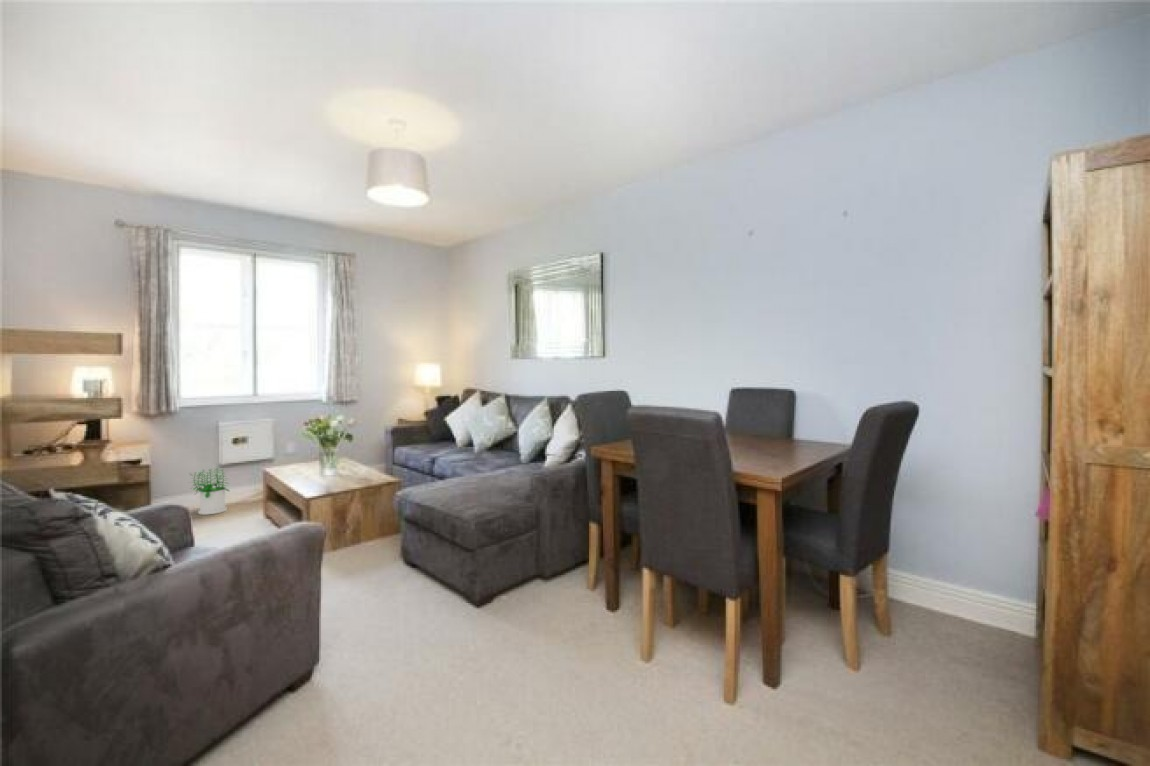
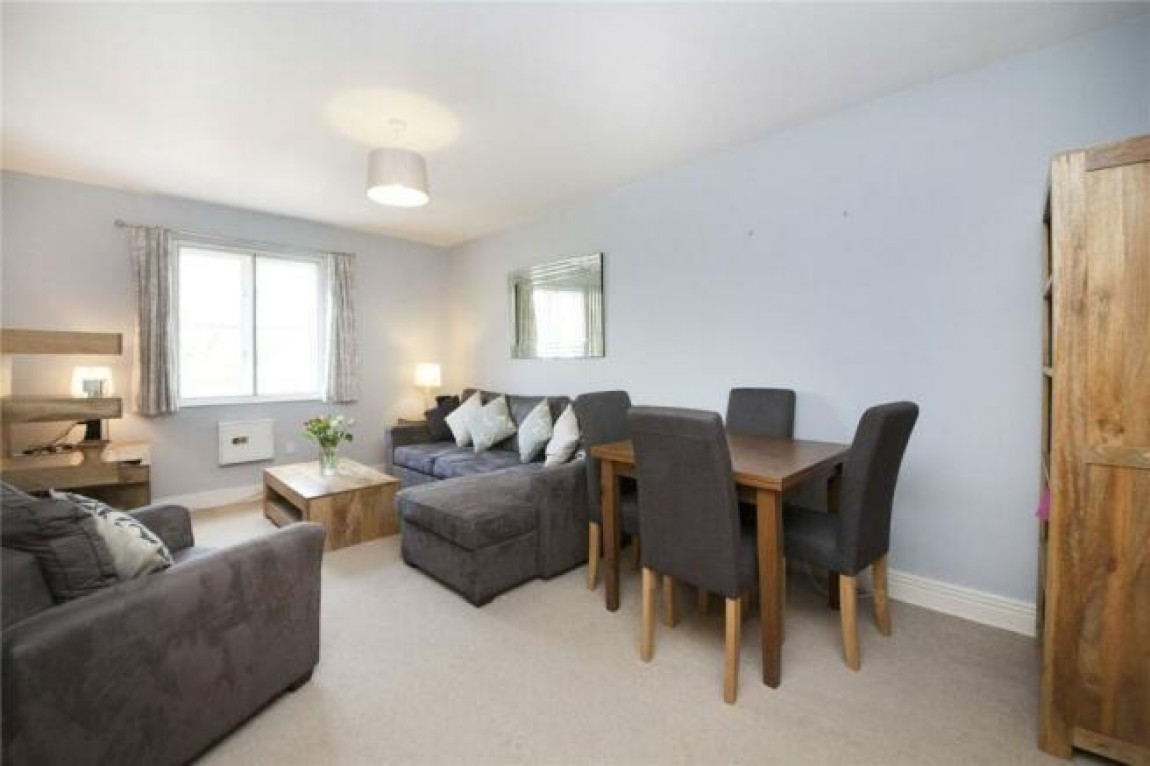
- potted plant (209, 490)
